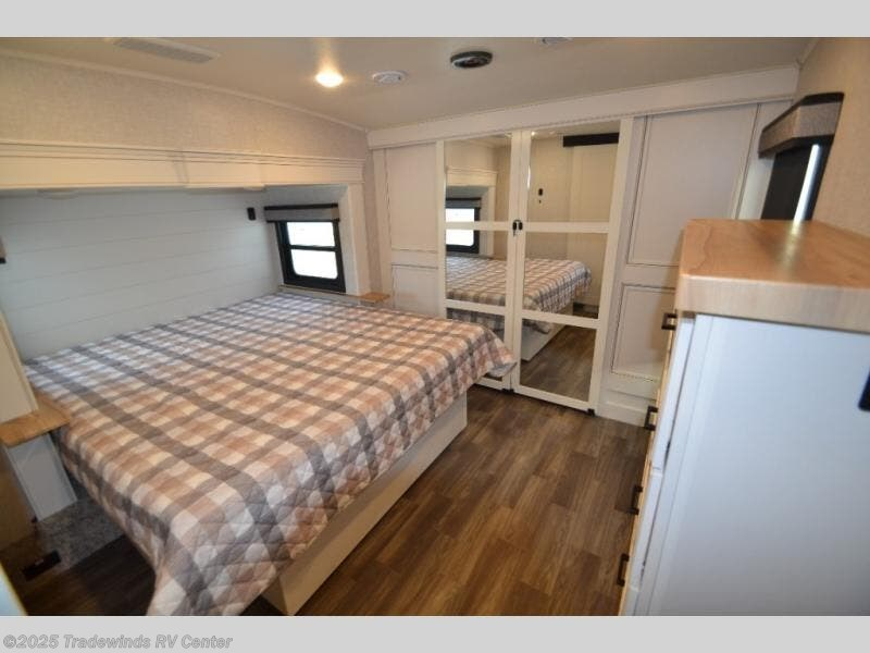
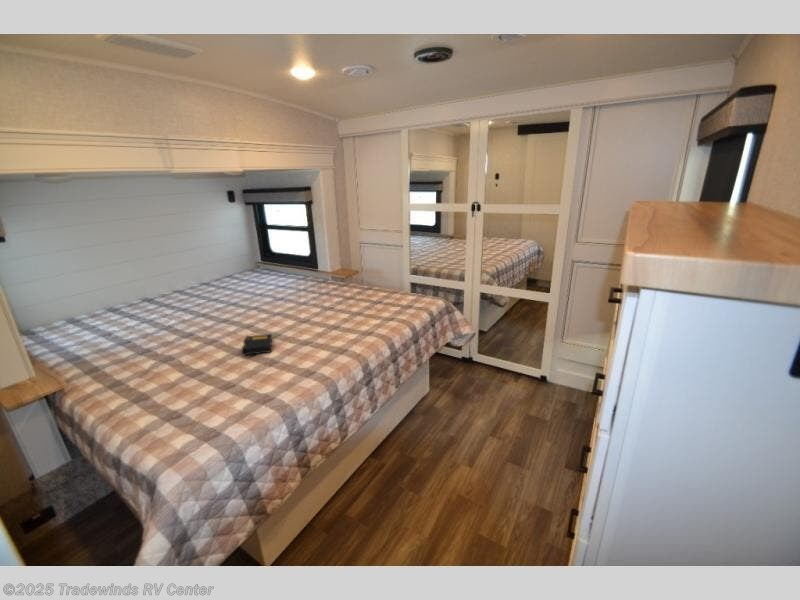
+ book (257, 344)
